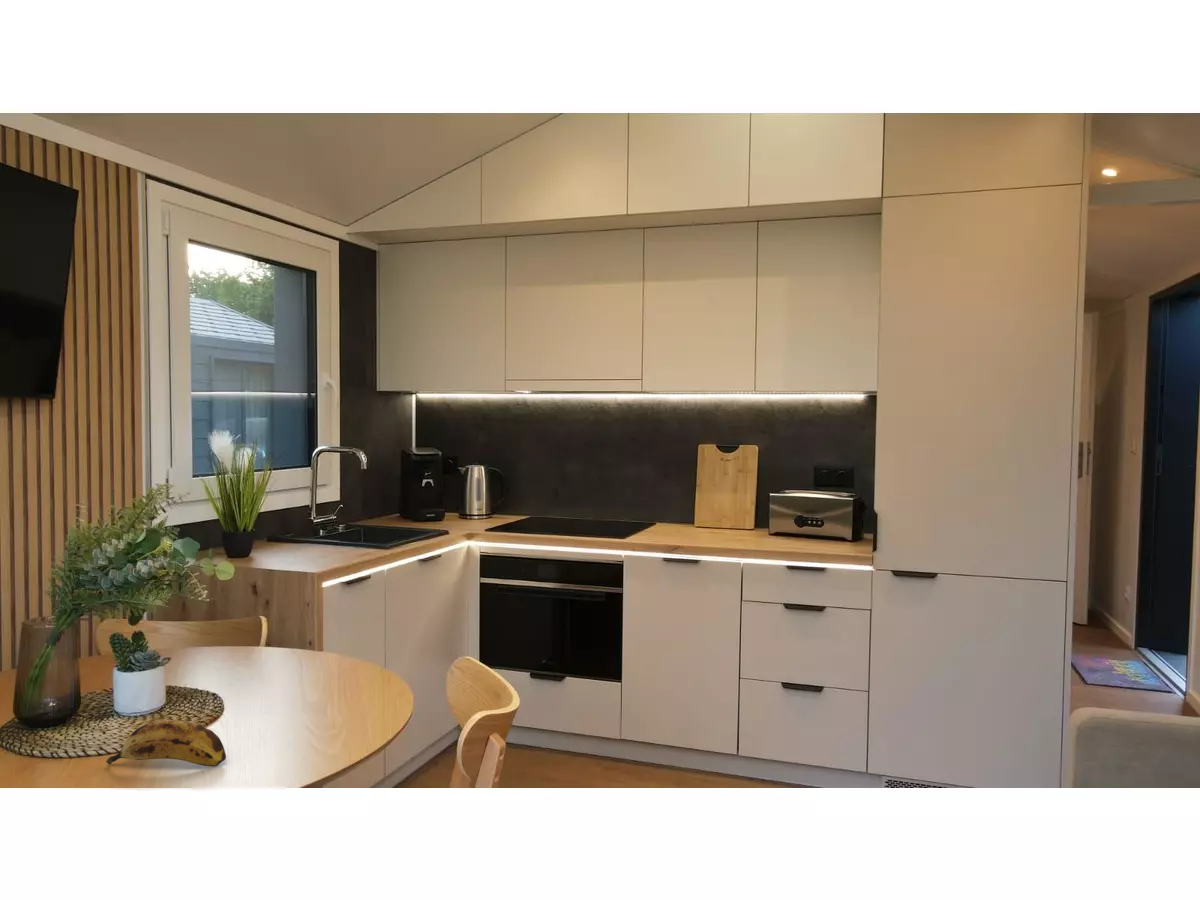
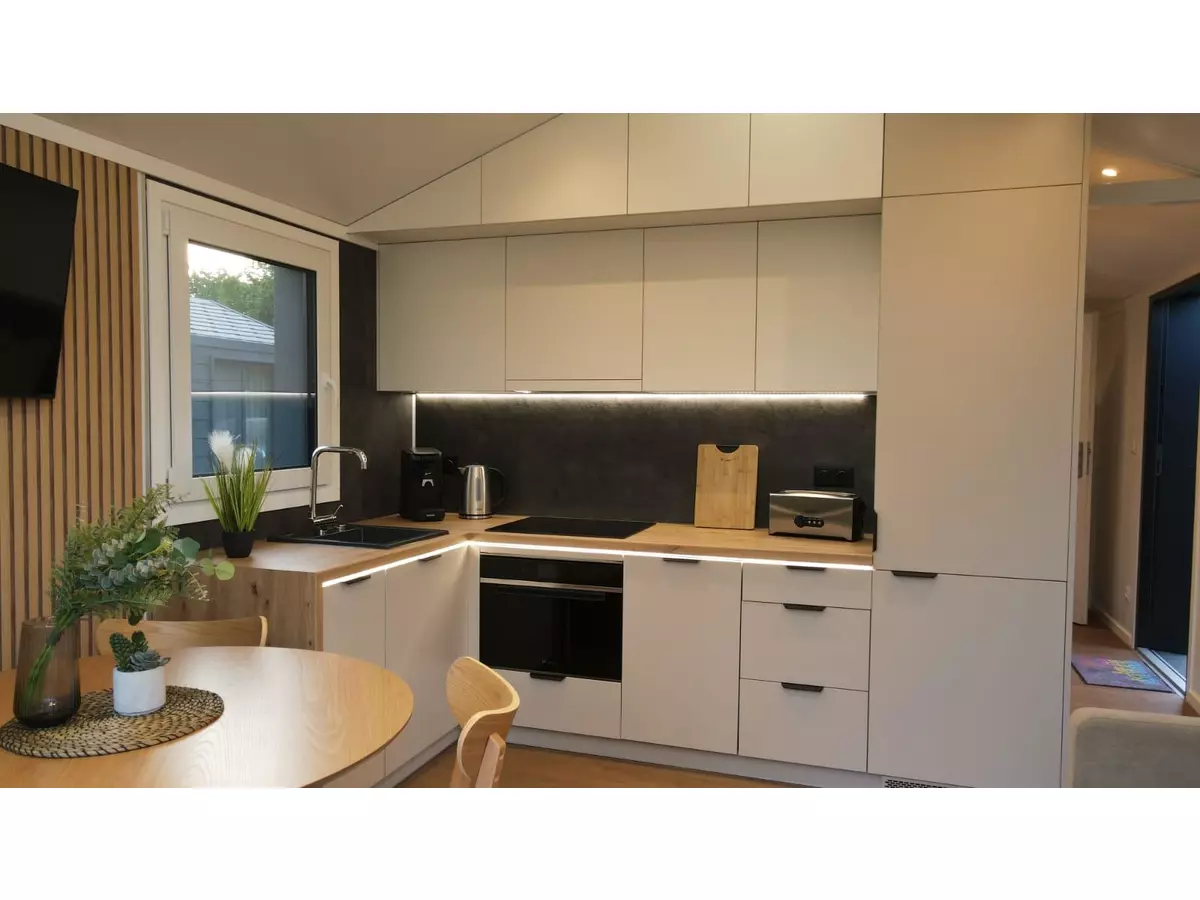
- banana (165, 744)
